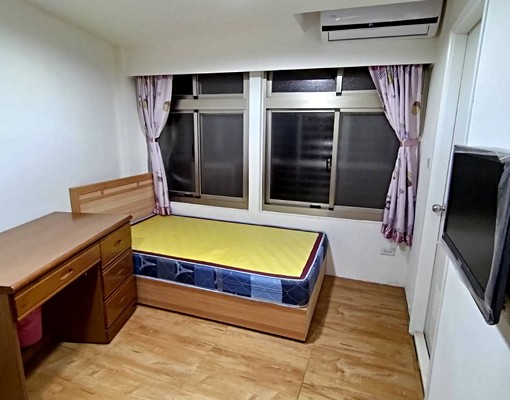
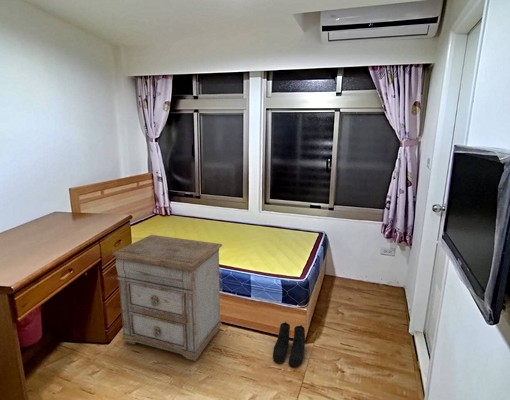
+ boots (288, 341)
+ nightstand (171, 292)
